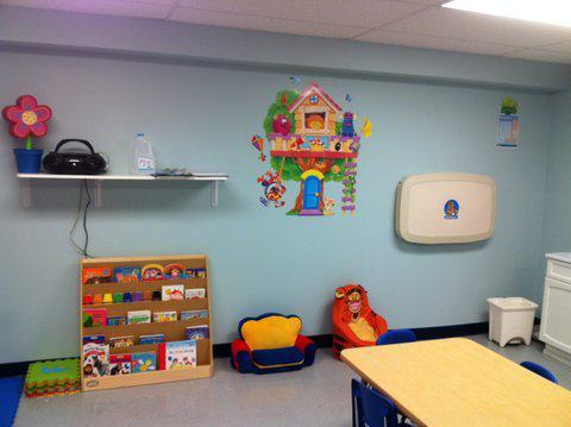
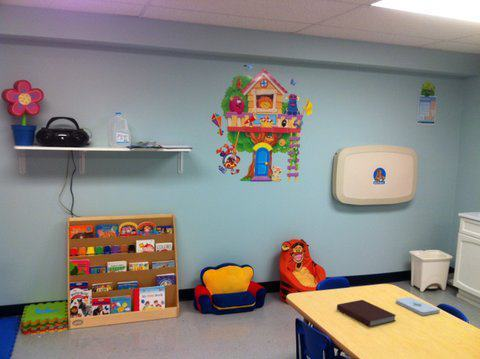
+ notepad (416, 305)
+ notebook (365, 312)
